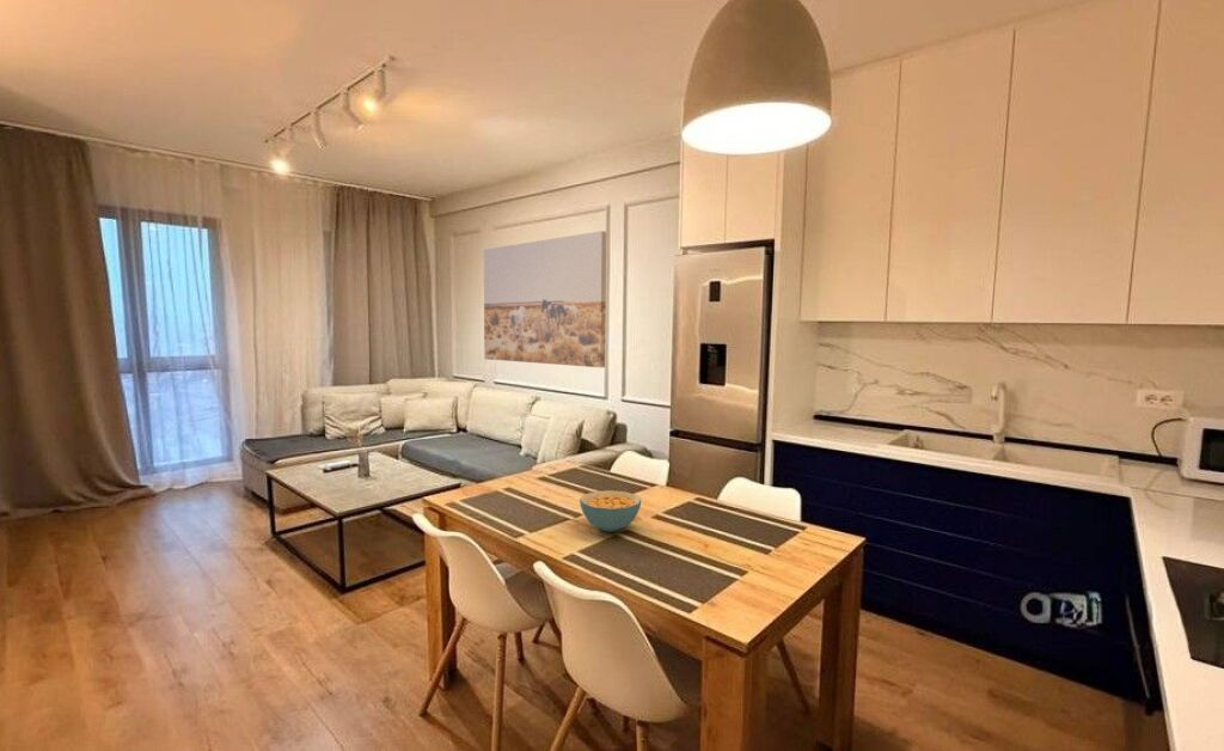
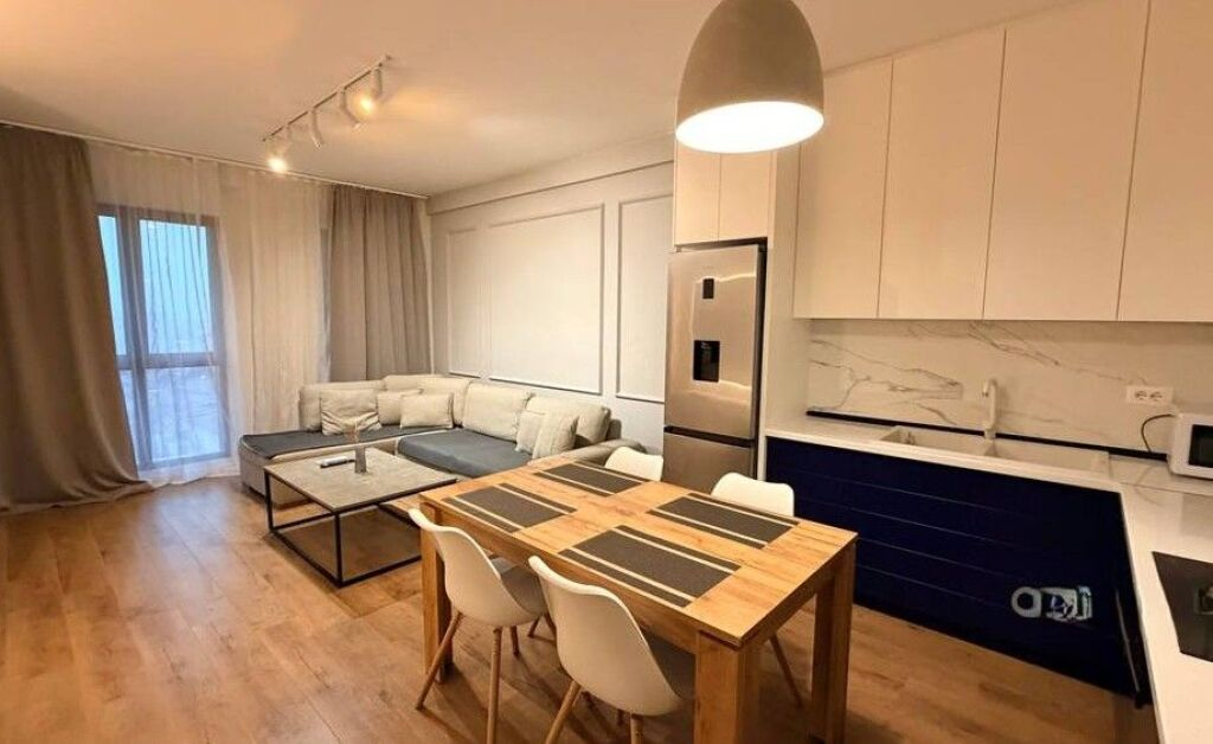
- cereal bowl (610, 513)
- wall art (538, 303)
